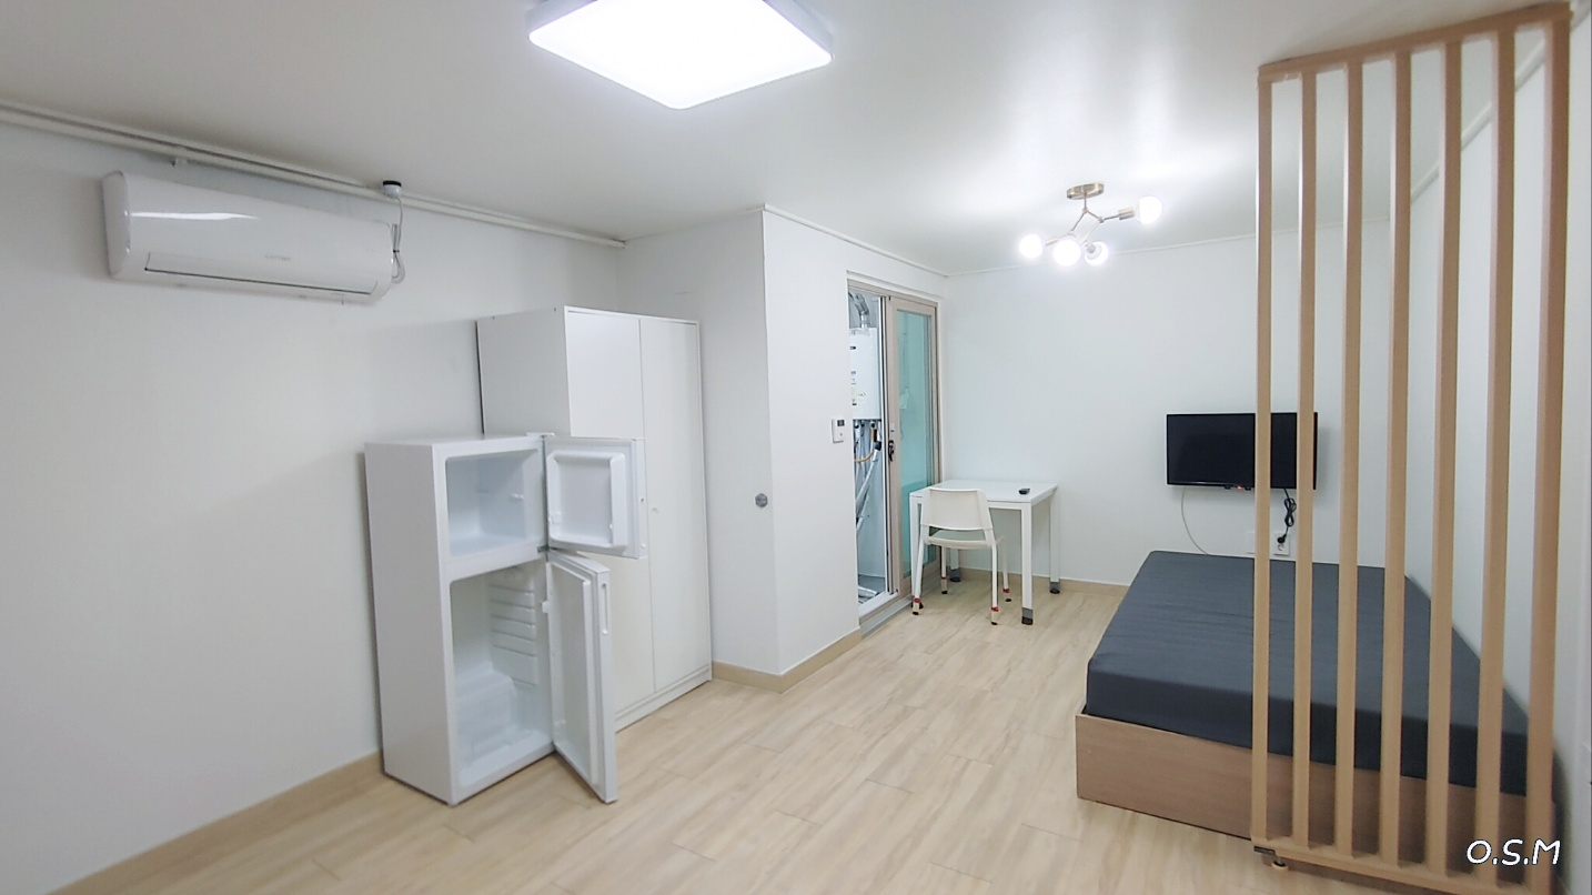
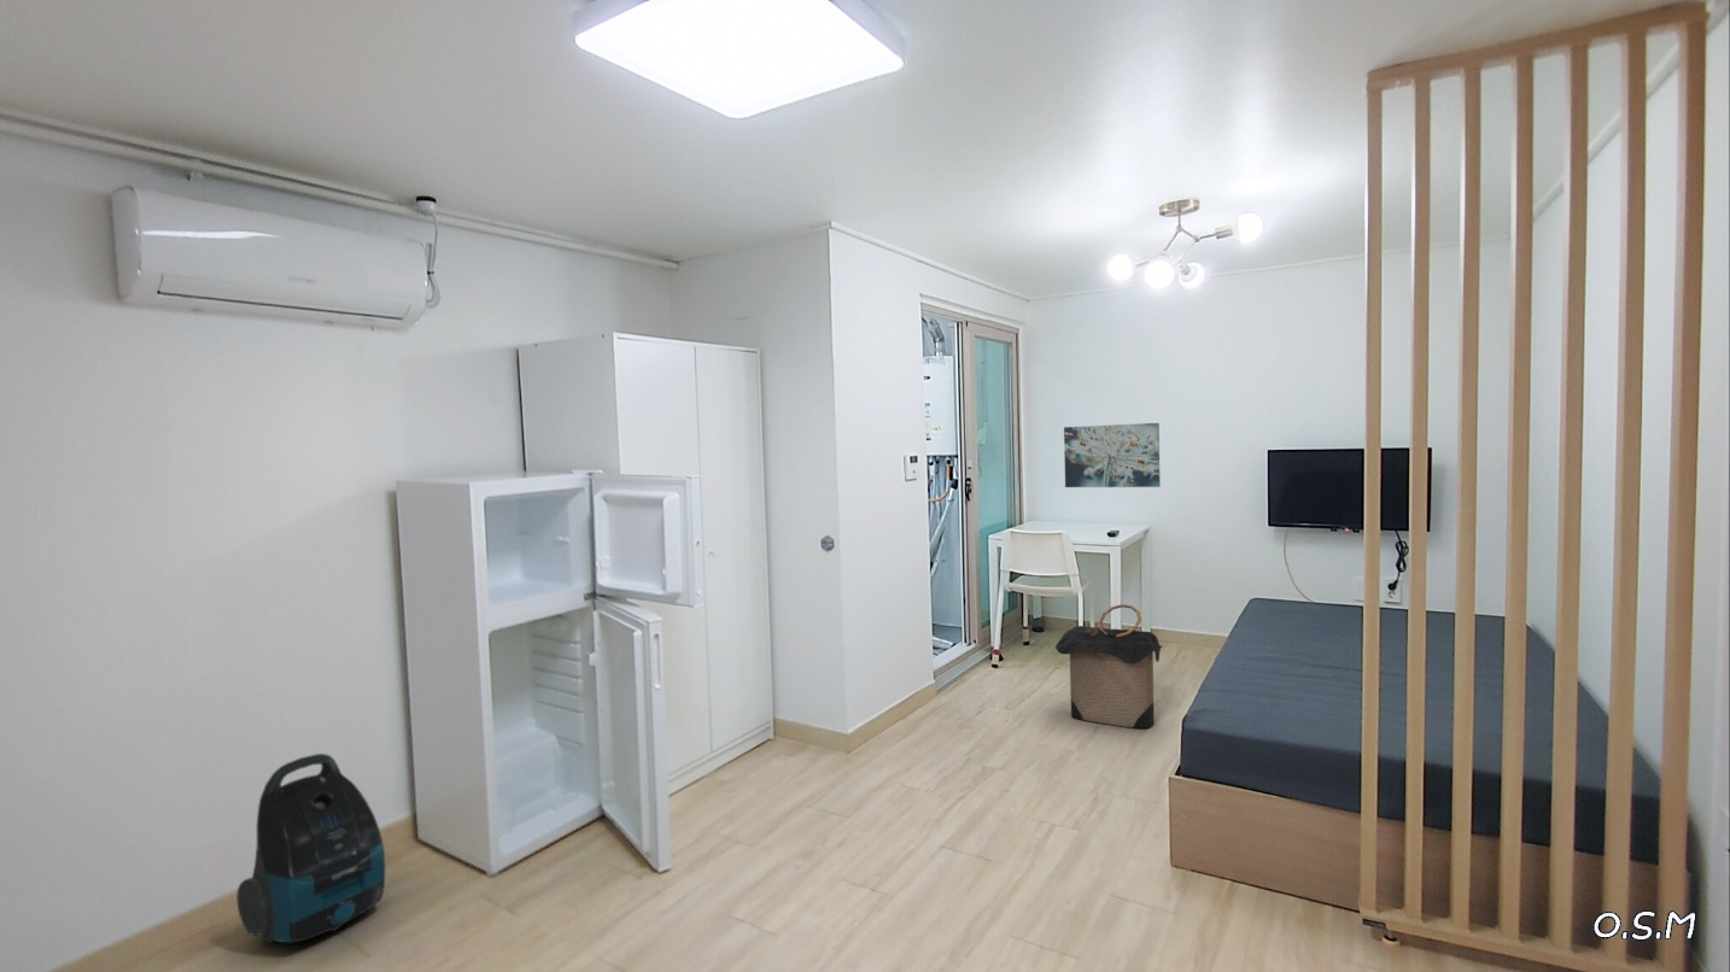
+ laundry hamper (1107, 662)
+ vacuum cleaner (315, 843)
+ wall art (1110, 456)
